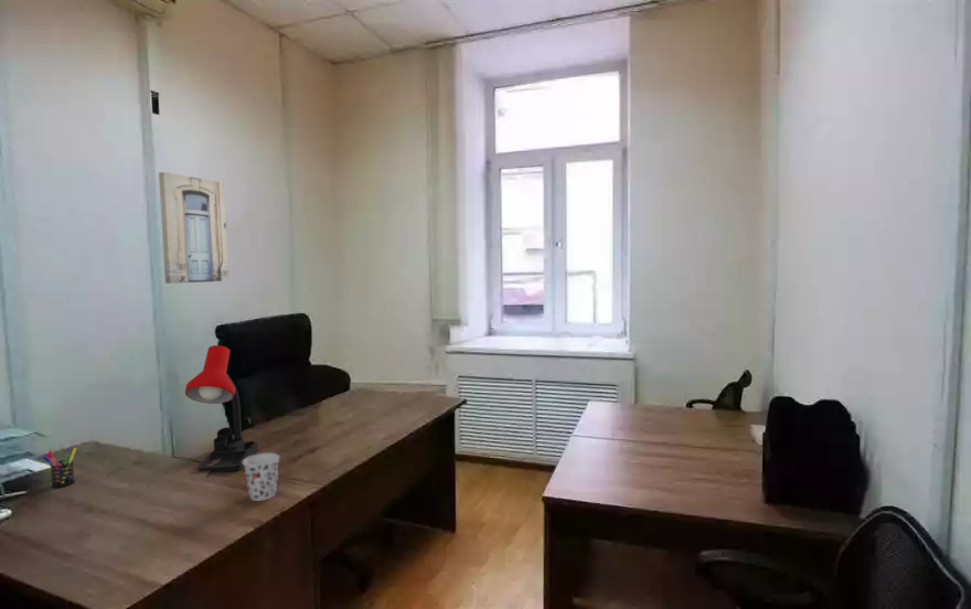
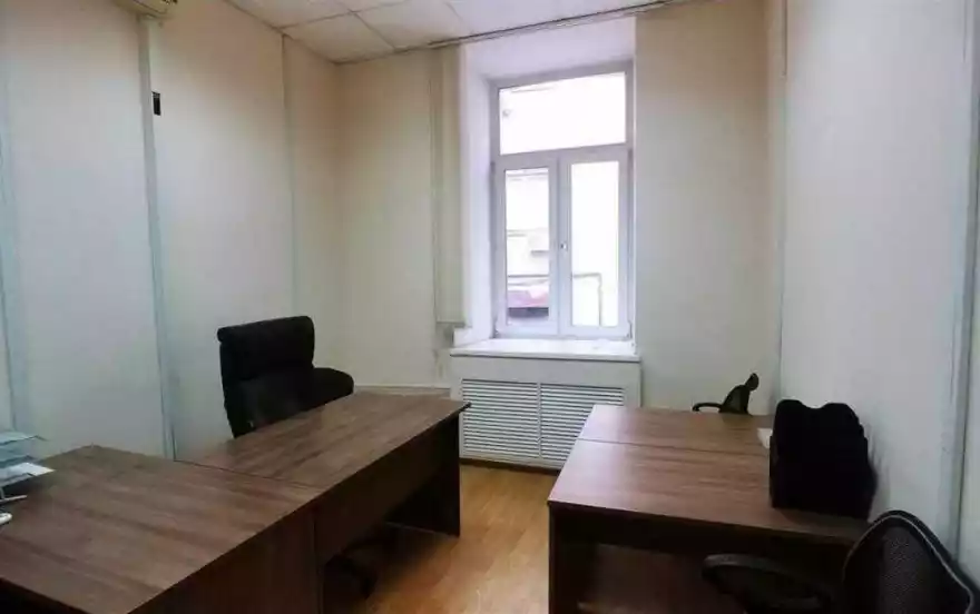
- desk lamp (223, 402)
- wall art (195, 229)
- pen holder (62, 466)
- cup (262, 477)
